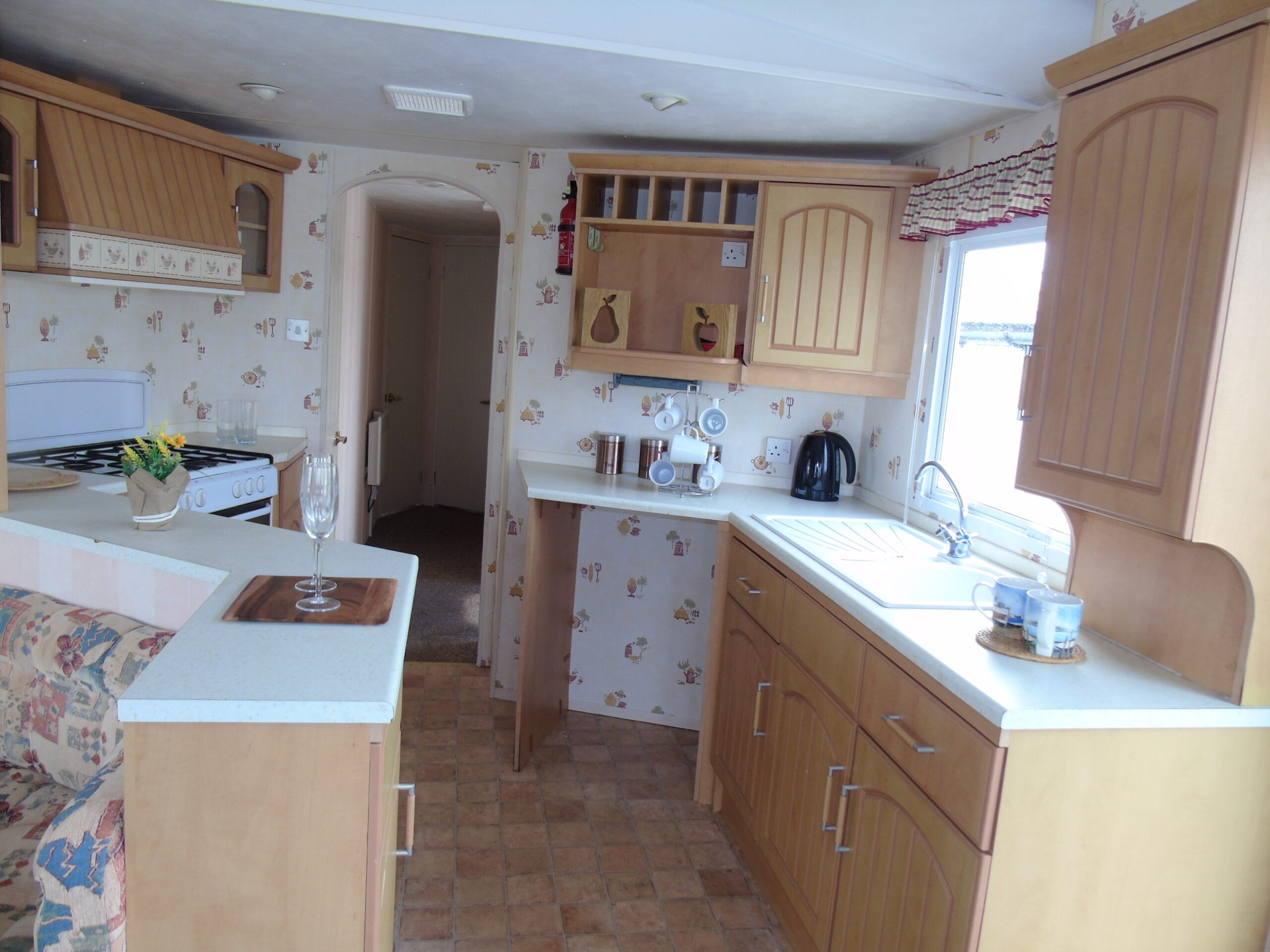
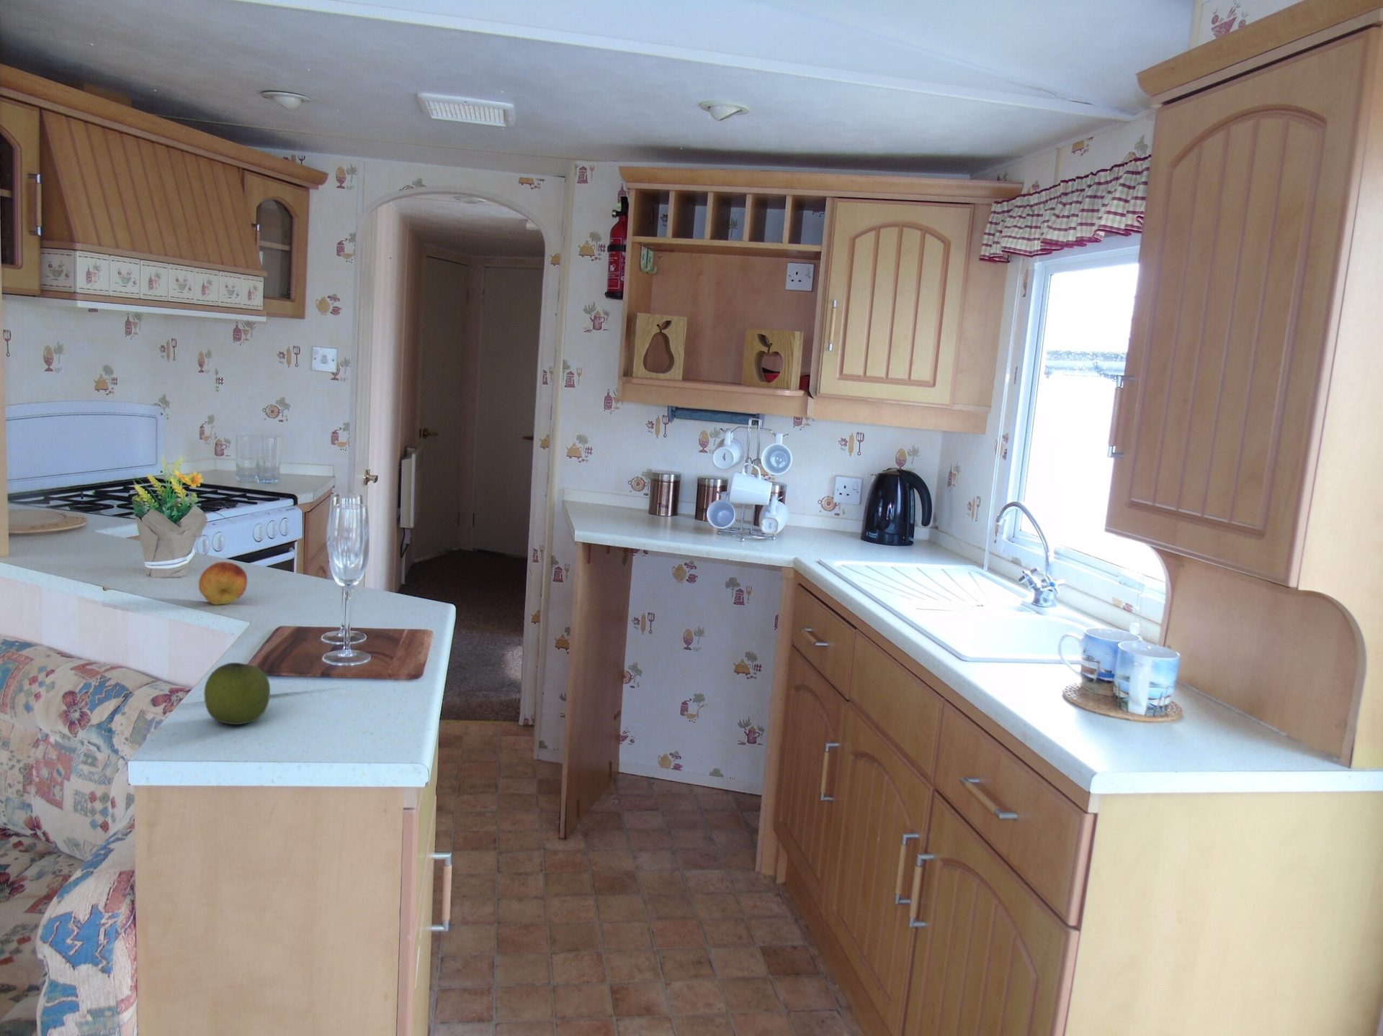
+ apple (237, 691)
+ fruit (222, 583)
